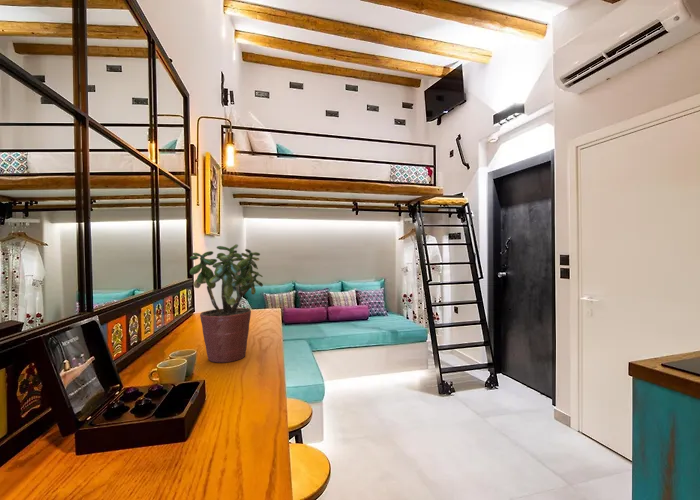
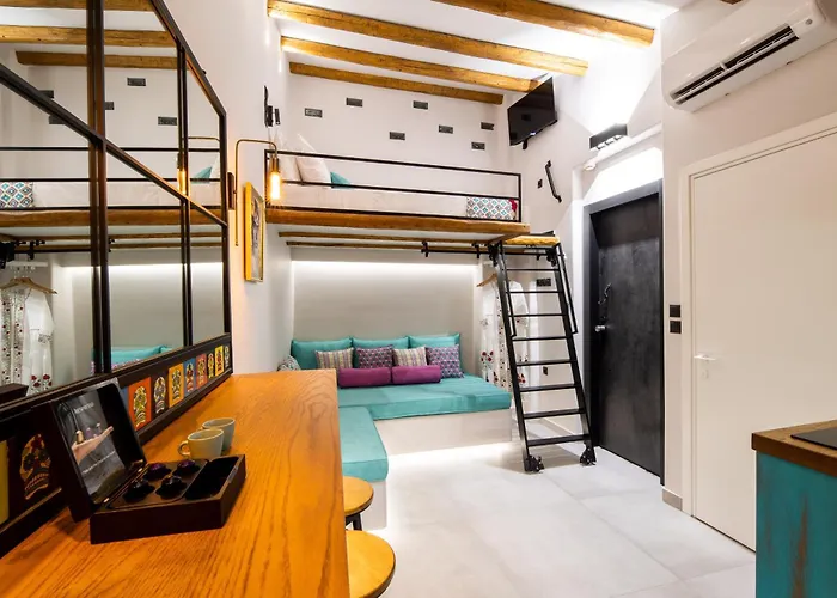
- potted plant (222, 301)
